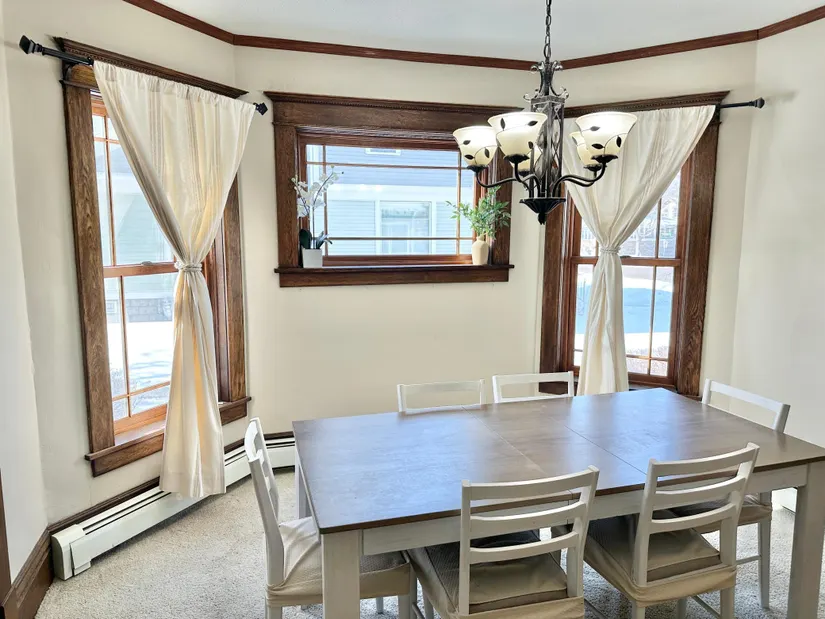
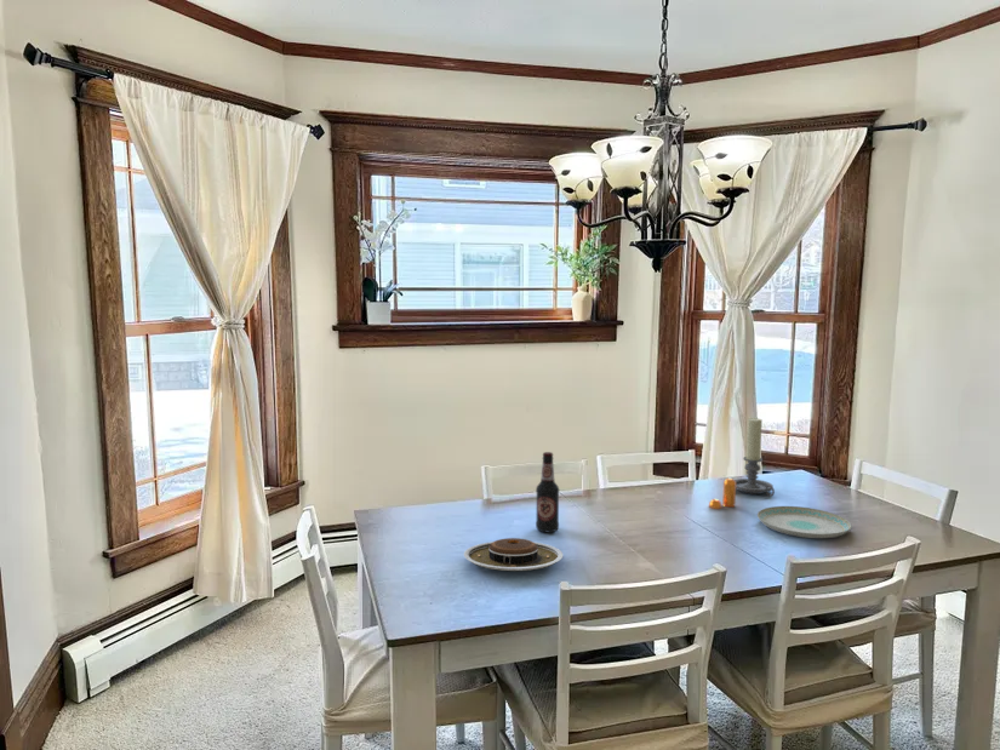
+ candle holder (755, 454)
+ plate (802, 522)
+ bottle (547, 491)
+ pepper shaker (724, 492)
+ plate (513, 551)
